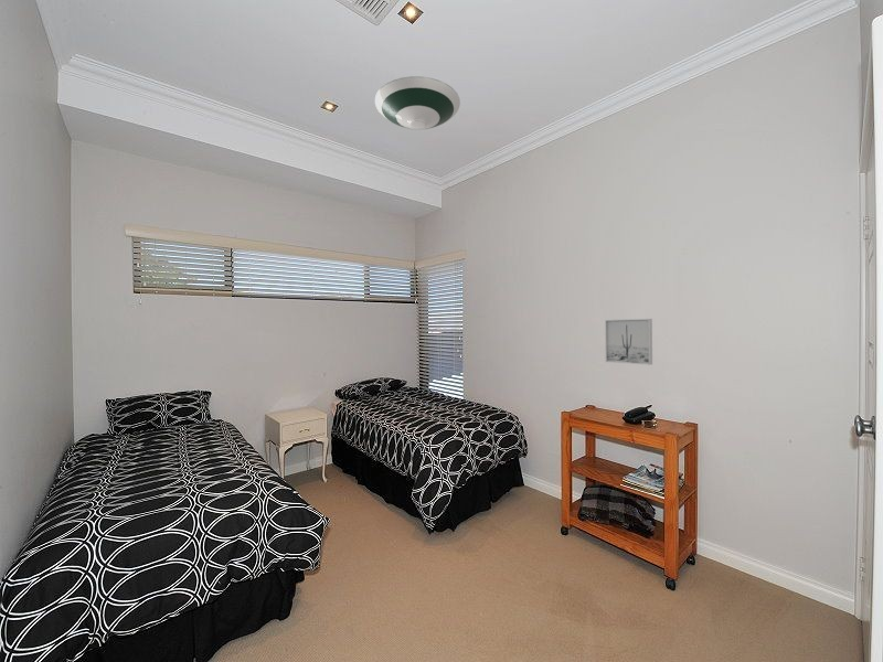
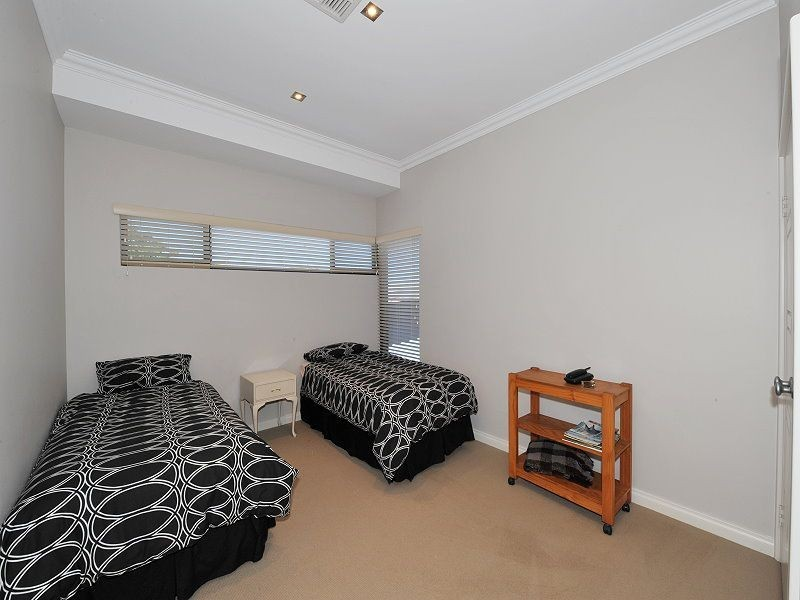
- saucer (417, 114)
- wall art (627, 341)
